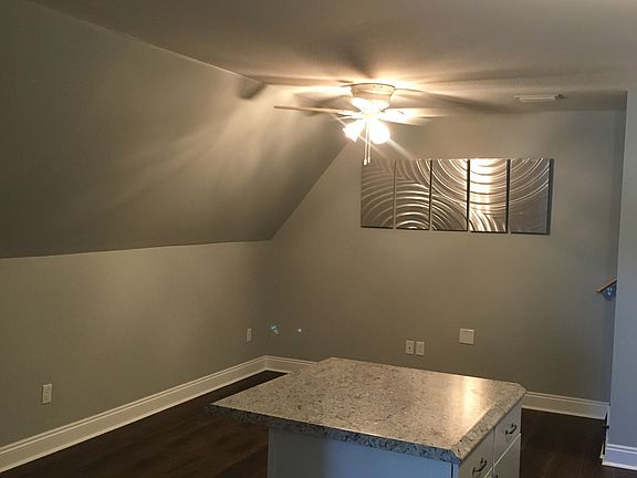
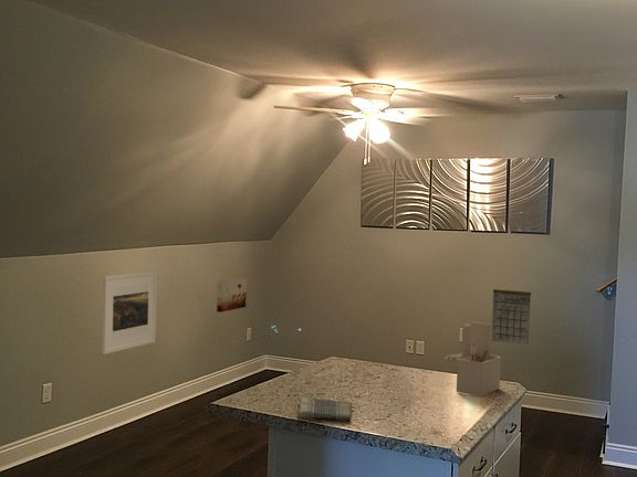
+ wall art (231, 294)
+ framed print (130, 310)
+ utensil holder (472, 357)
+ dish towel (325, 407)
+ calendar (511, 310)
